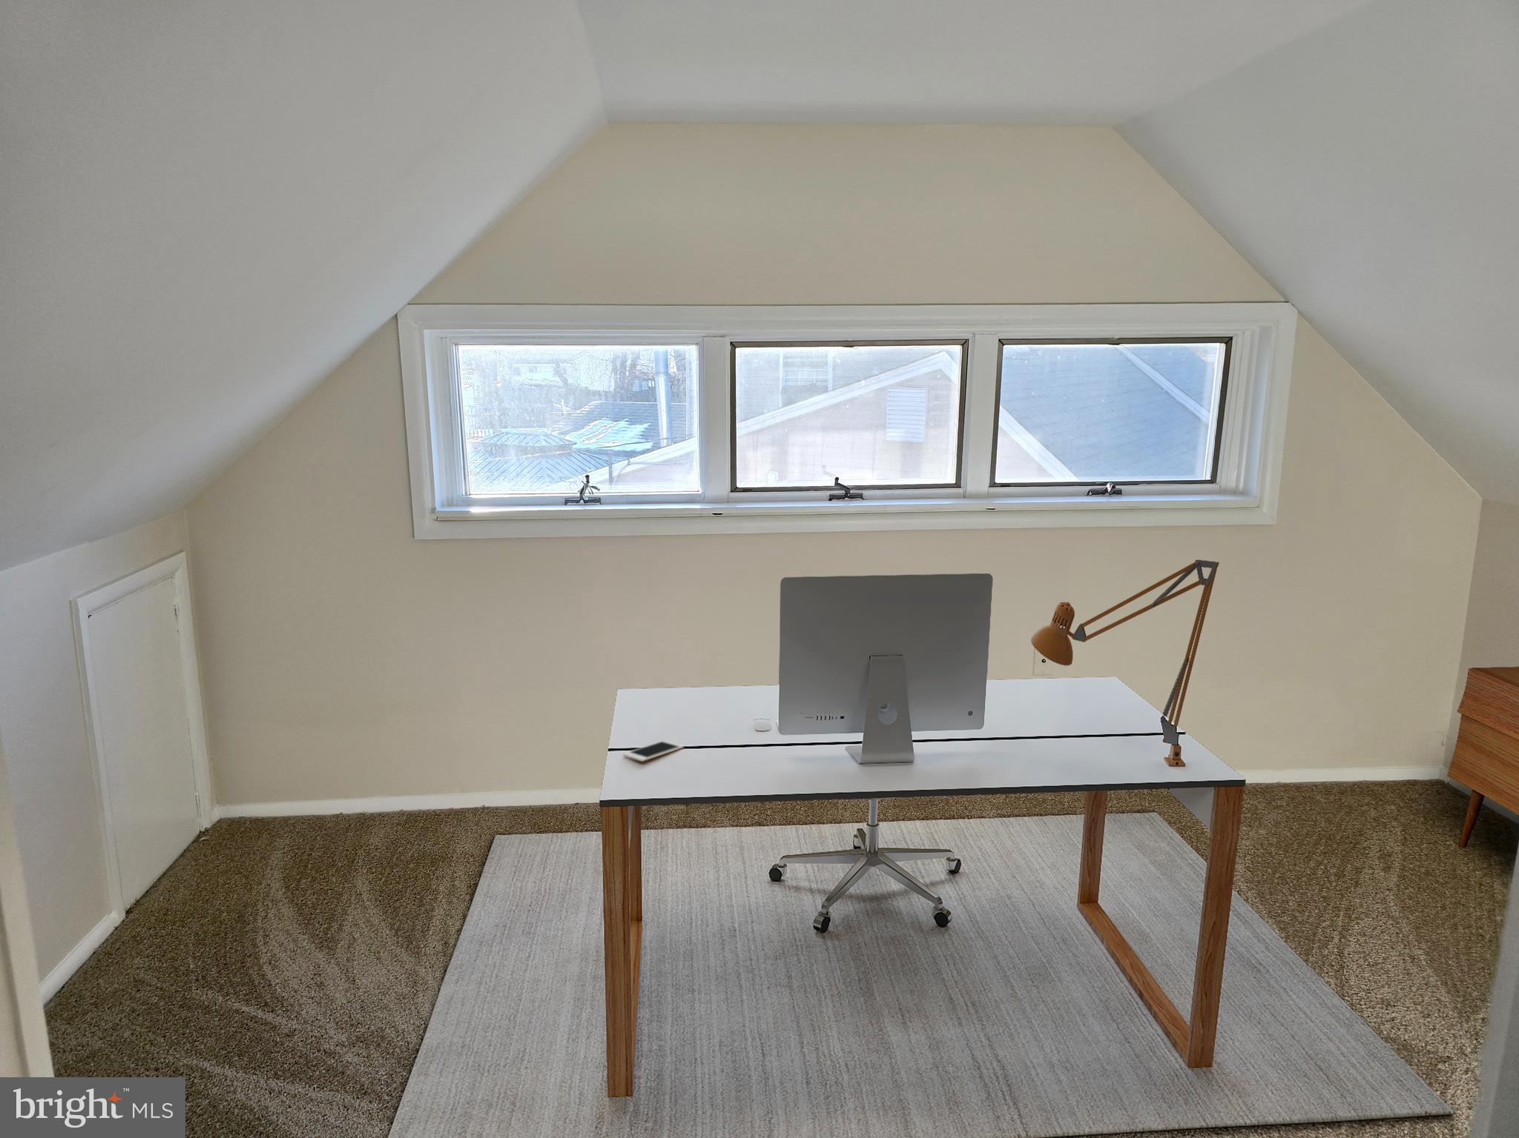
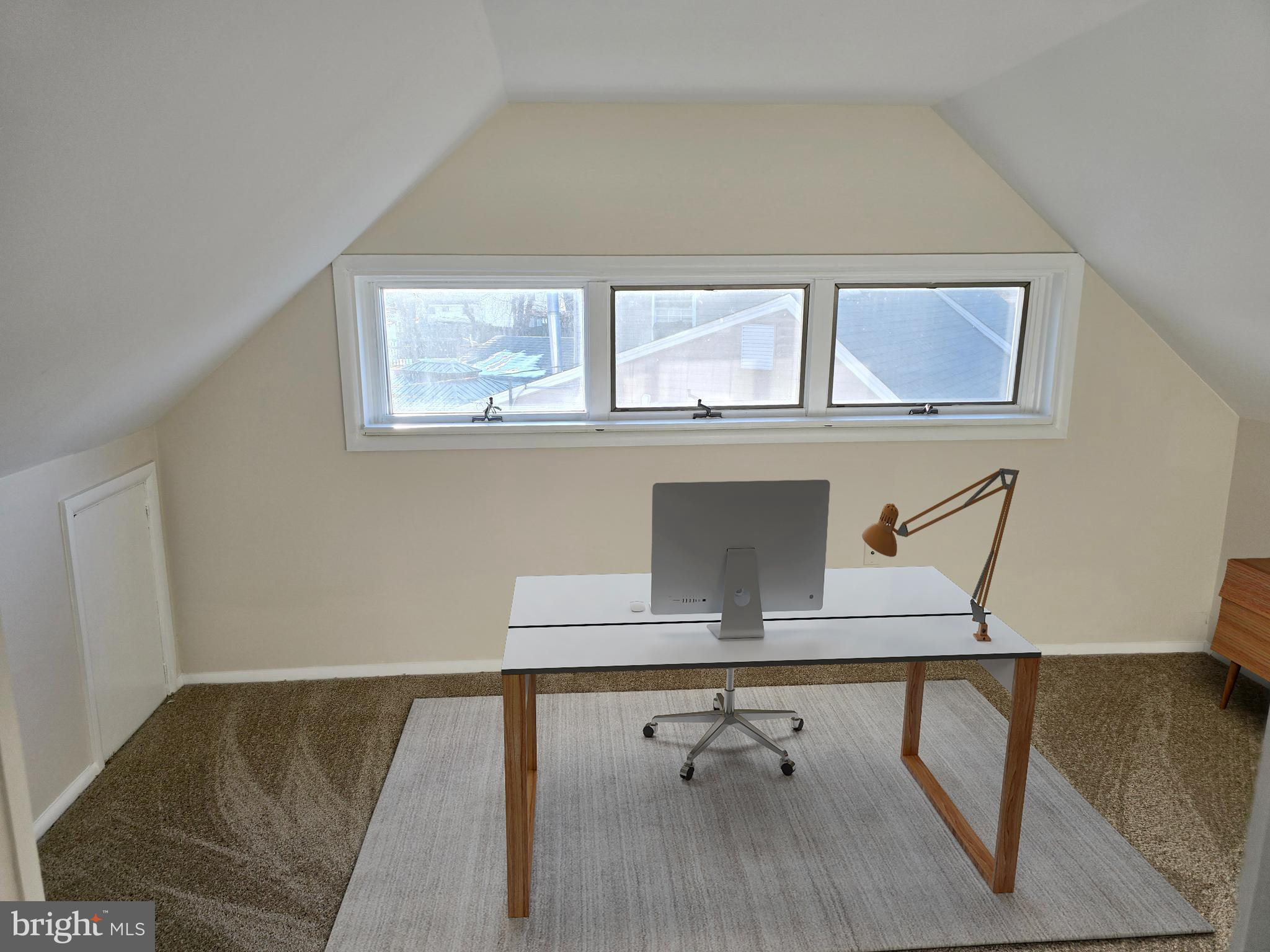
- cell phone (653, 751)
